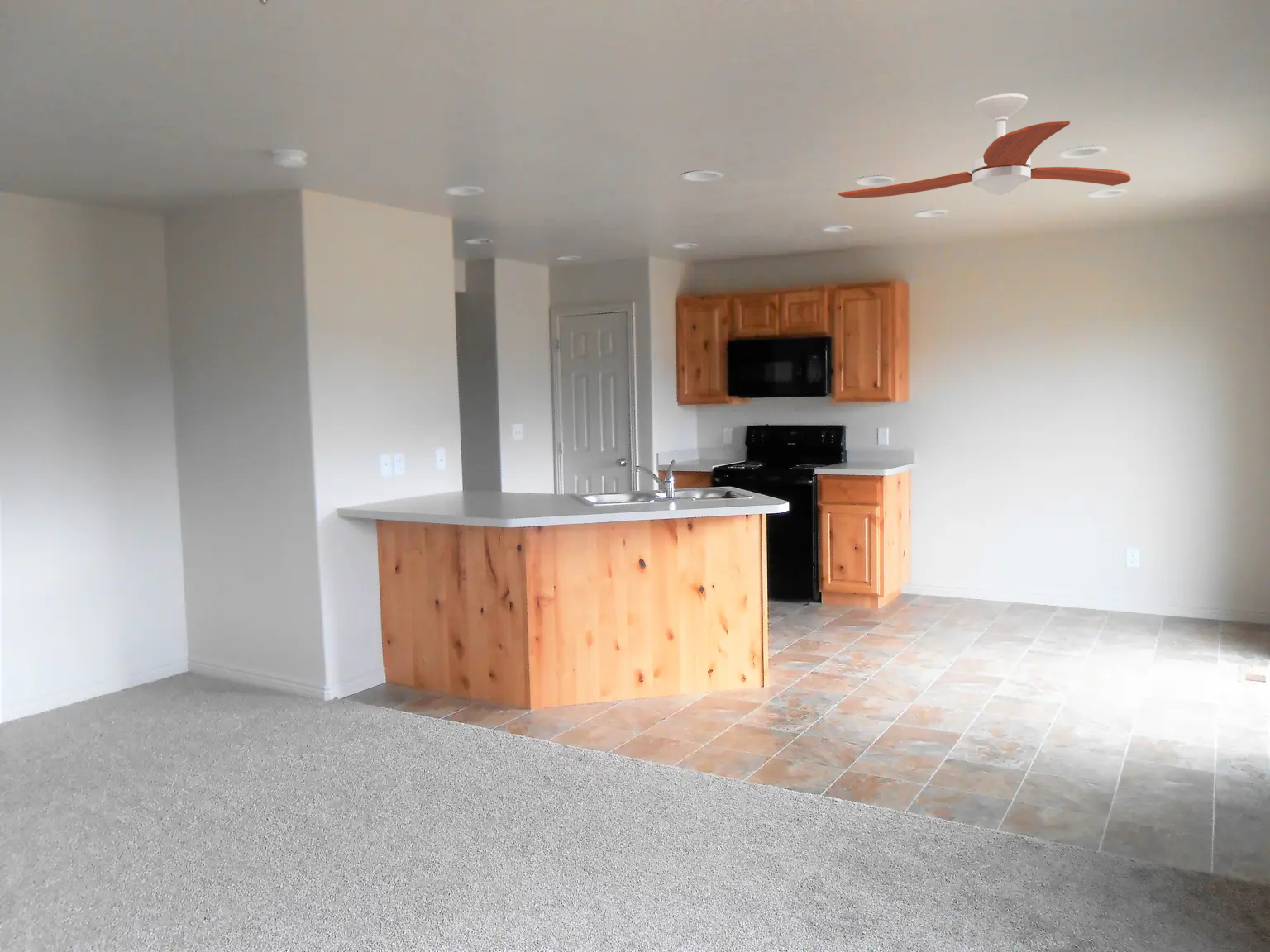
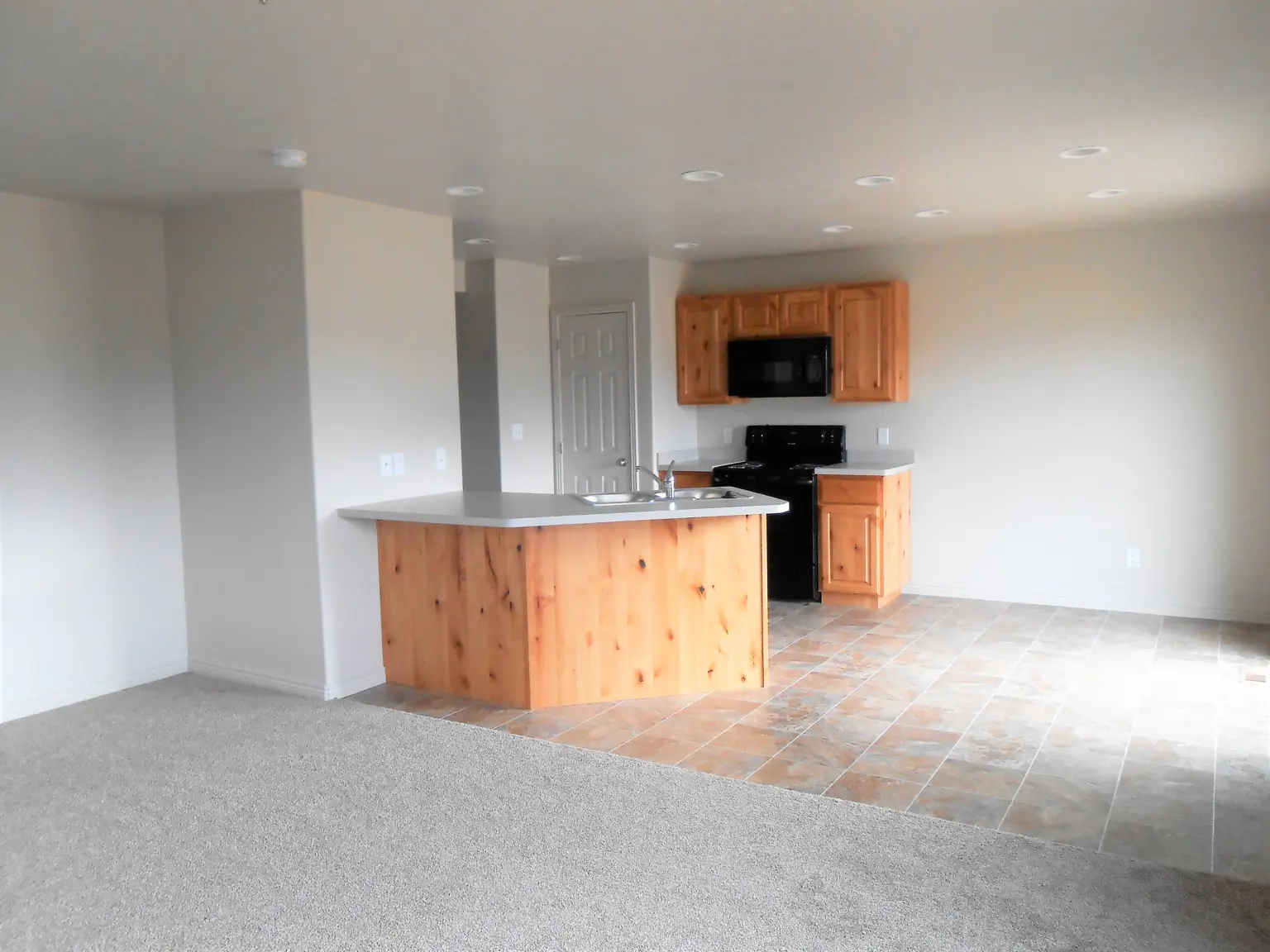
- ceiling fan (986, 149)
